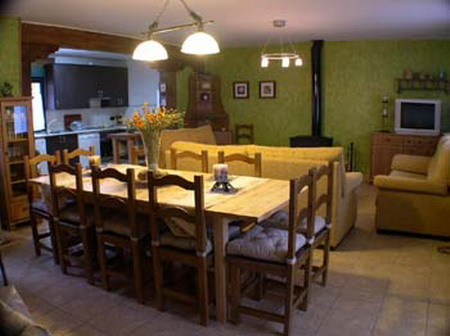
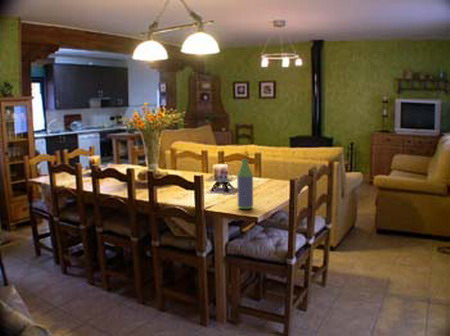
+ bottle (245, 184)
